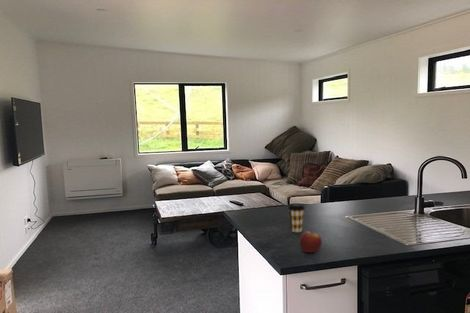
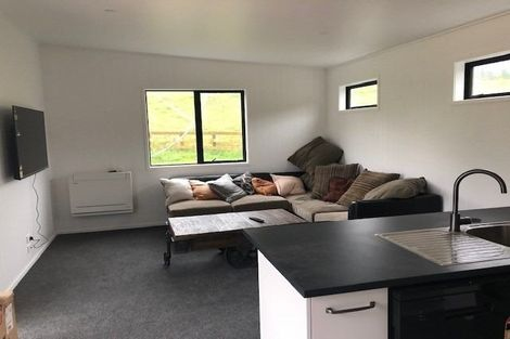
- fruit (310, 241)
- coffee cup (296, 217)
